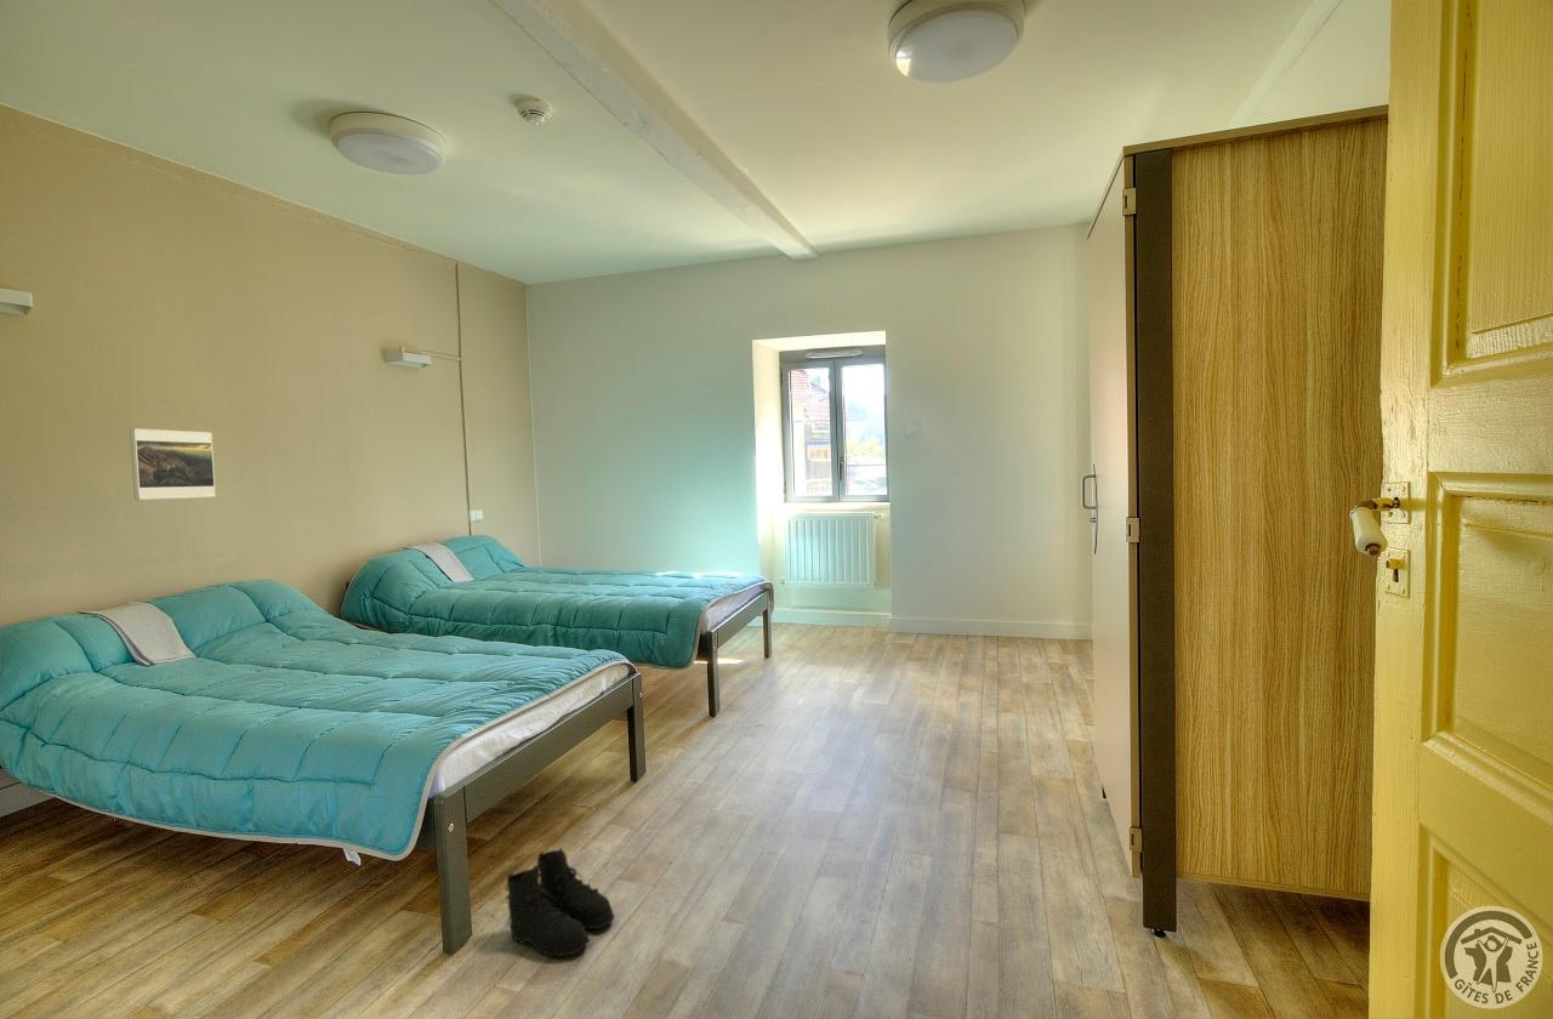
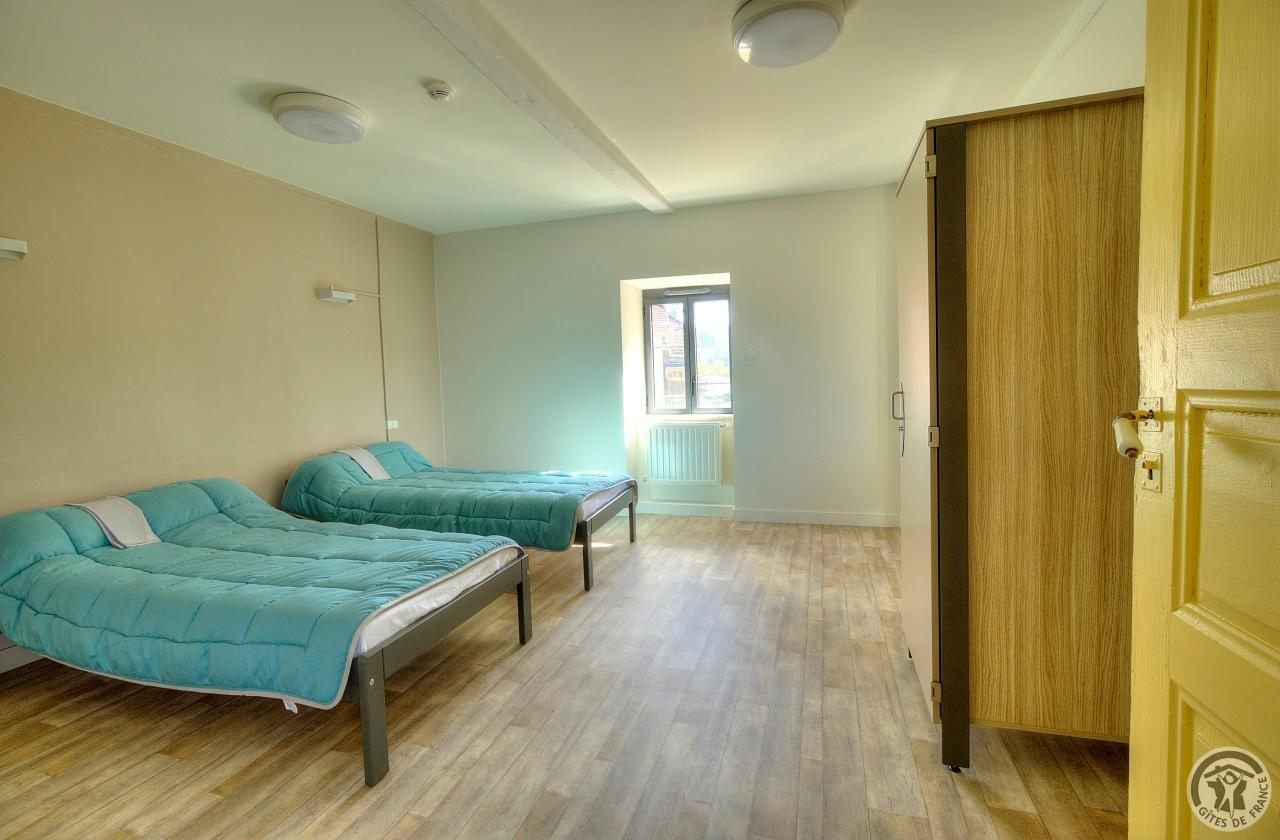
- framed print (175, 463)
- boots (559, 894)
